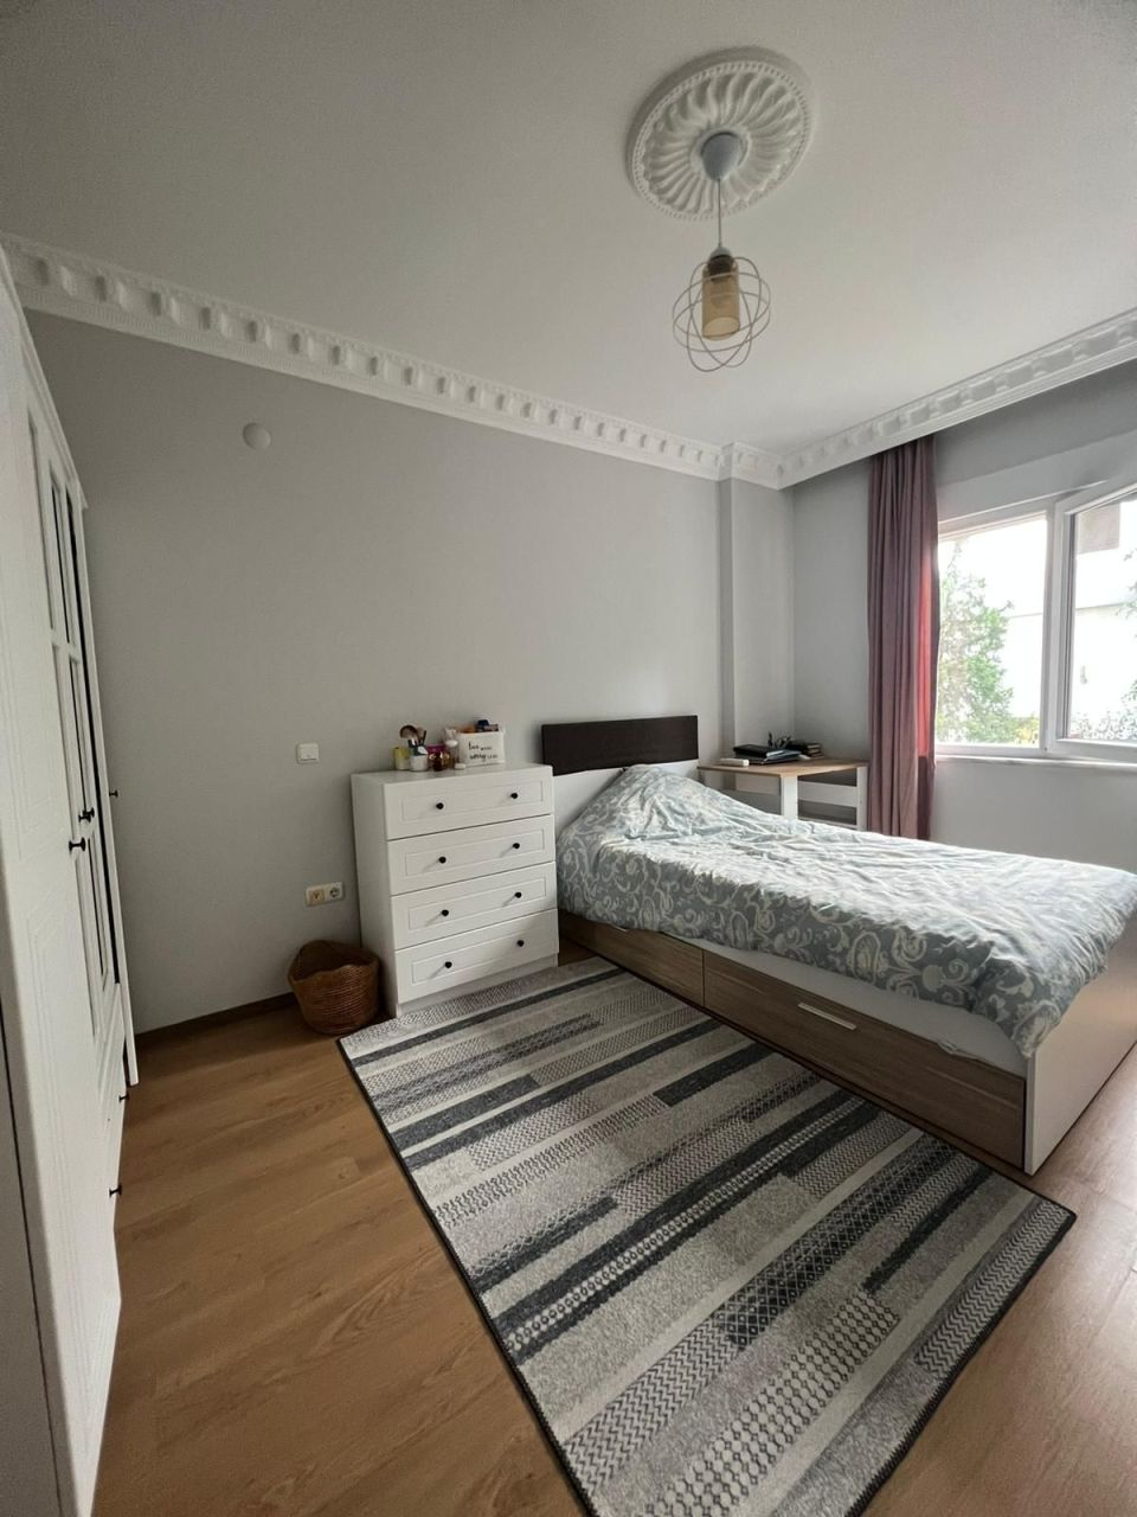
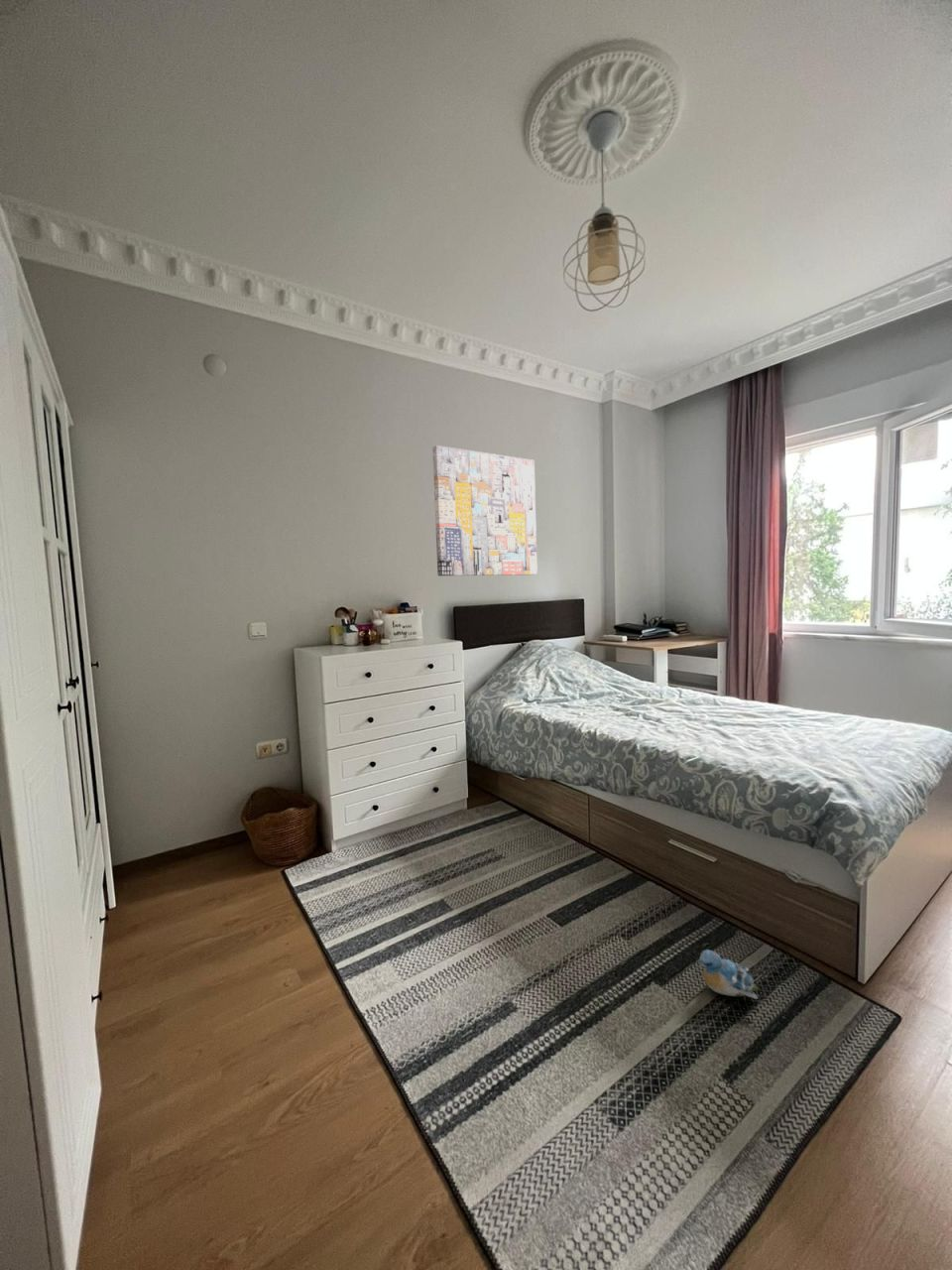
+ plush toy (728, 972)
+ wall art (488, 515)
